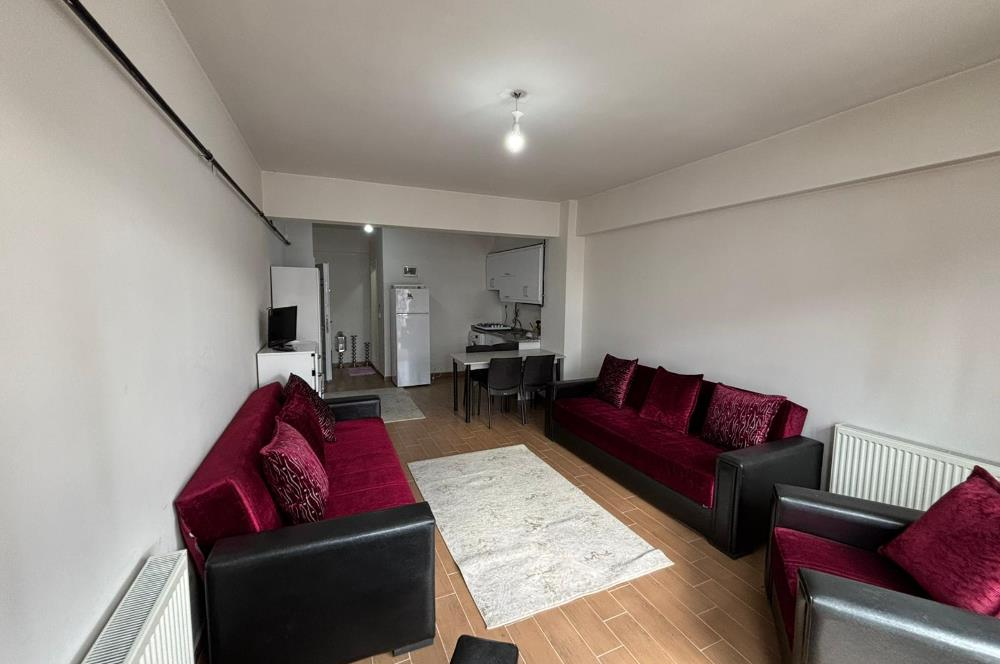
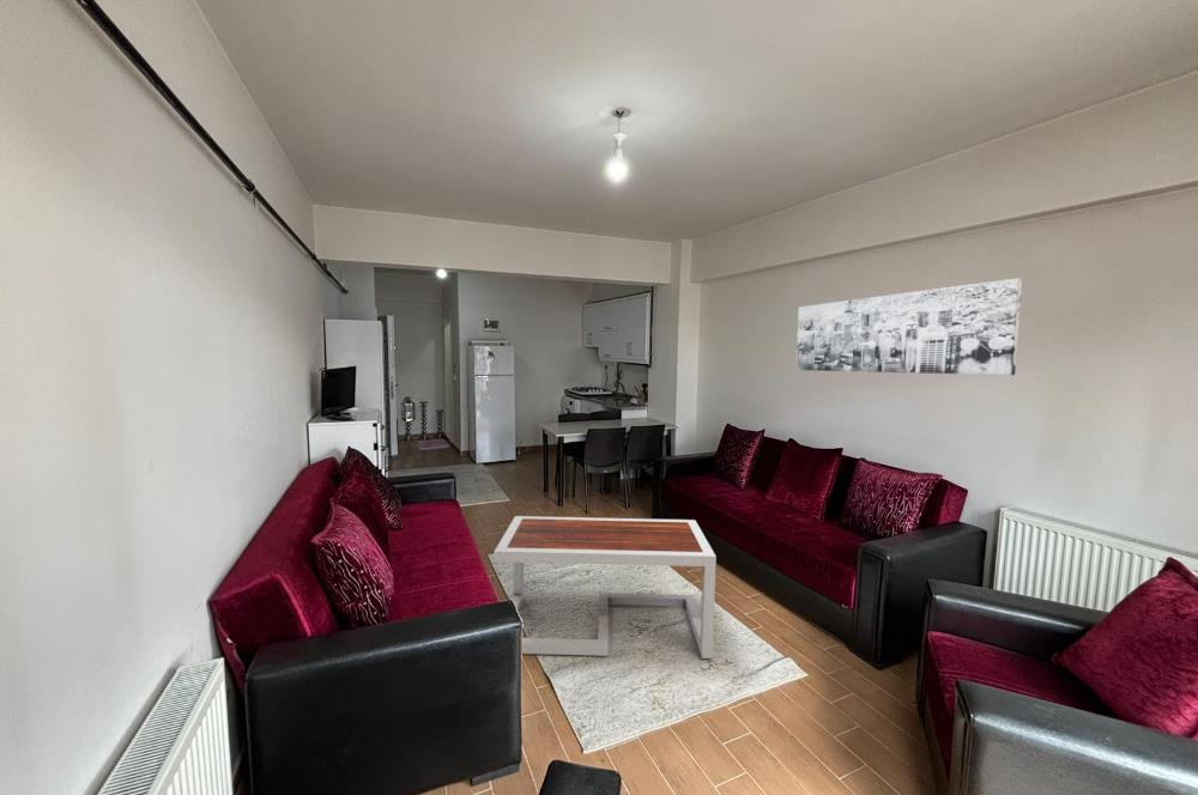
+ coffee table (604, 593)
+ wall art (884, 334)
